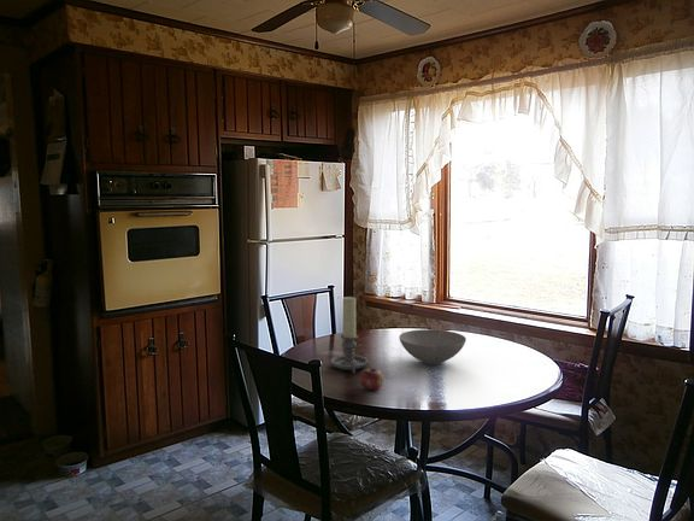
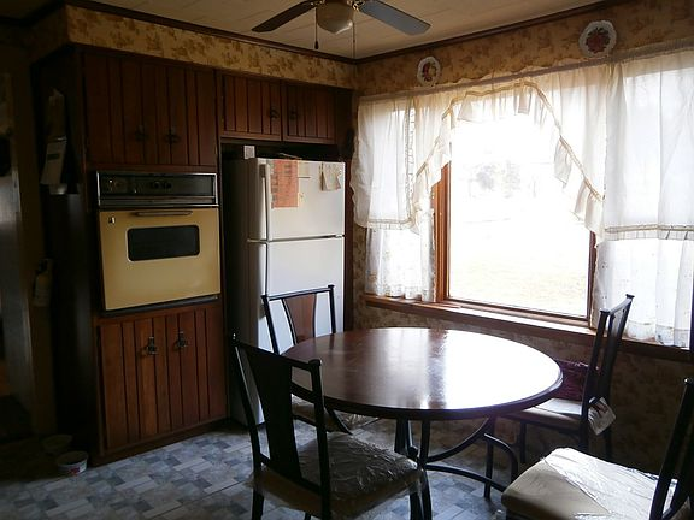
- candle holder (349, 332)
- apple (371, 377)
- bowl (431, 349)
